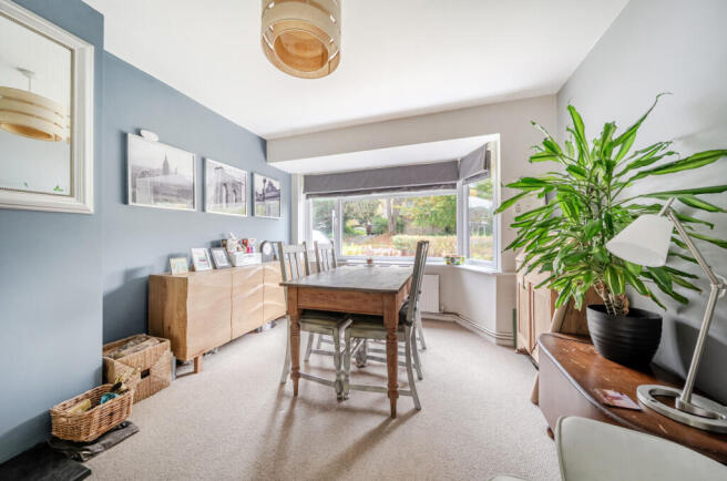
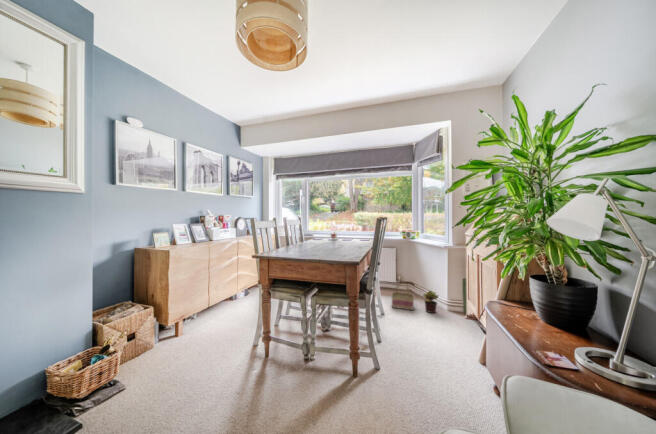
+ basket (402, 295)
+ potted plant (430, 300)
